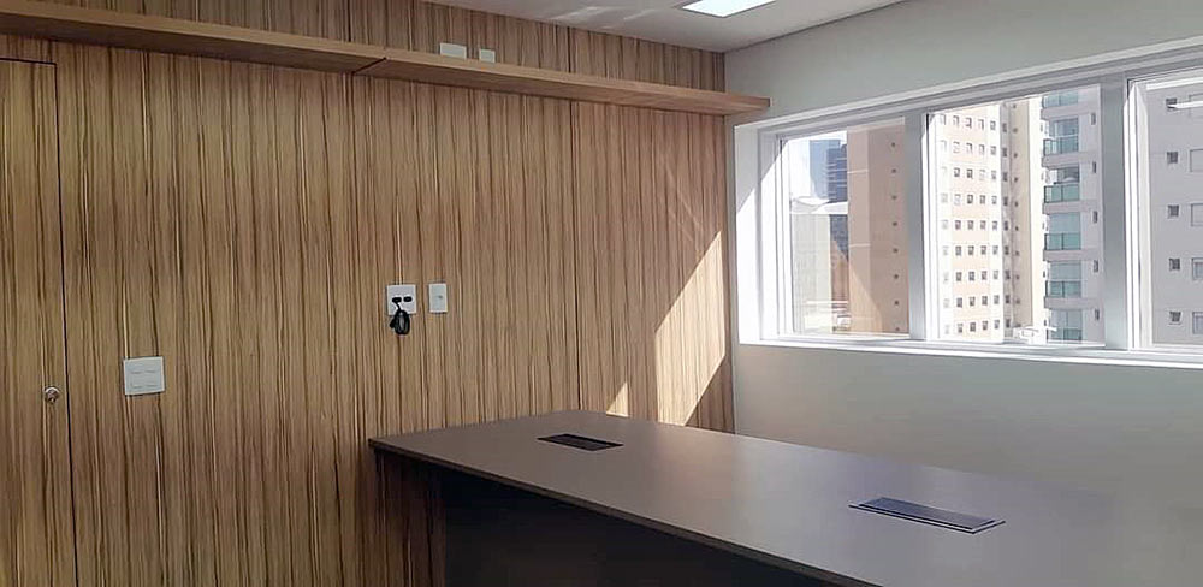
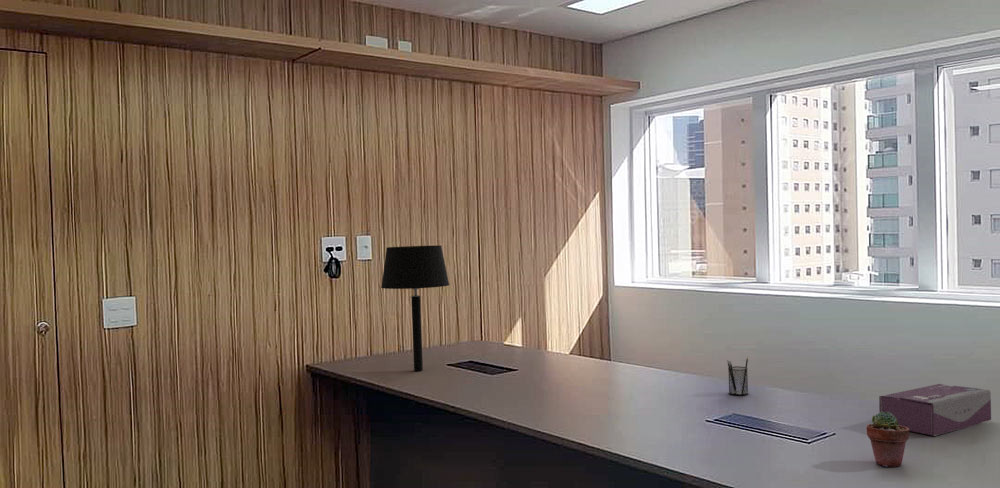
+ table lamp (416, 308)
+ potted succulent (887, 437)
+ tissue box (935, 407)
+ pencil holder (737, 374)
